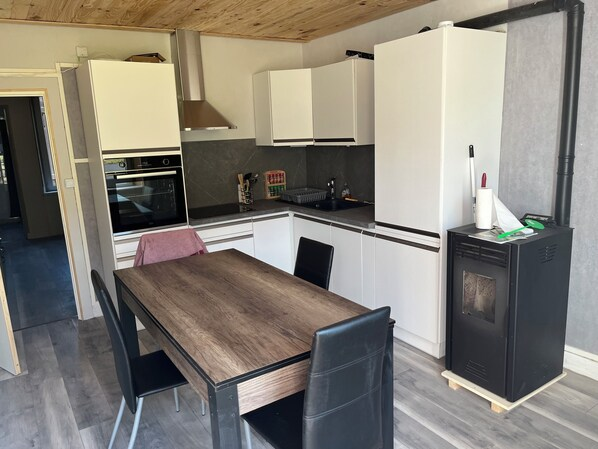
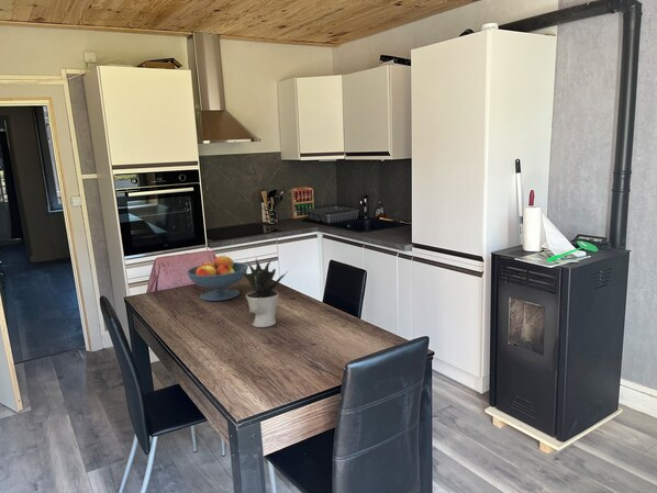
+ potted plant (259, 291)
+ fruit bowl (218, 277)
